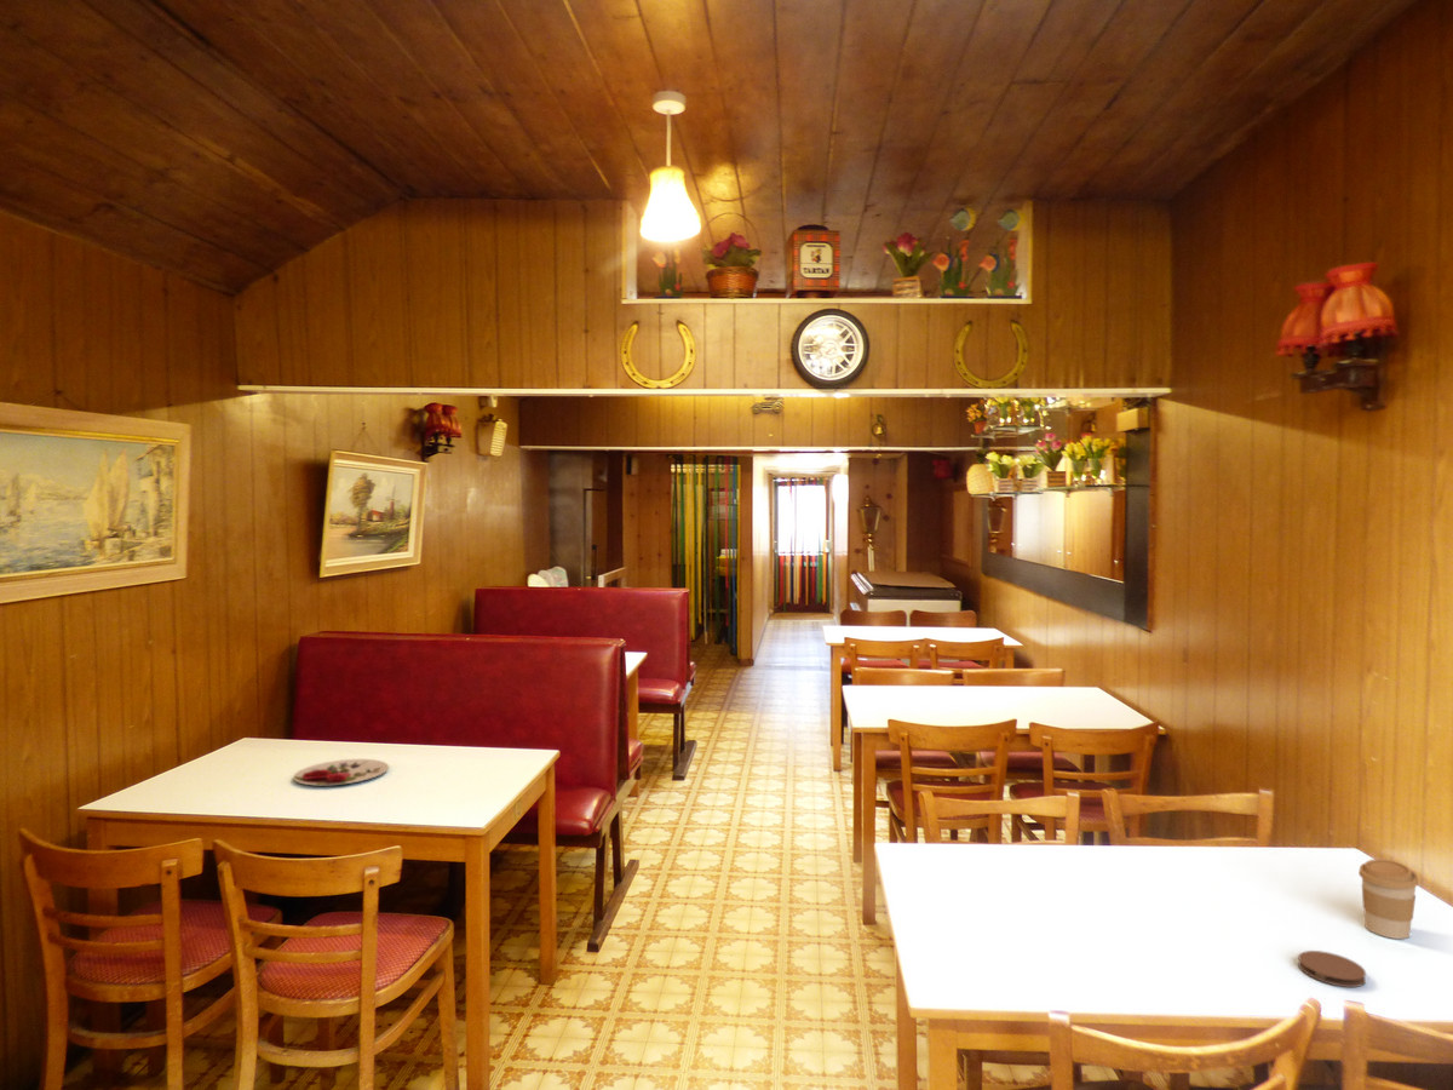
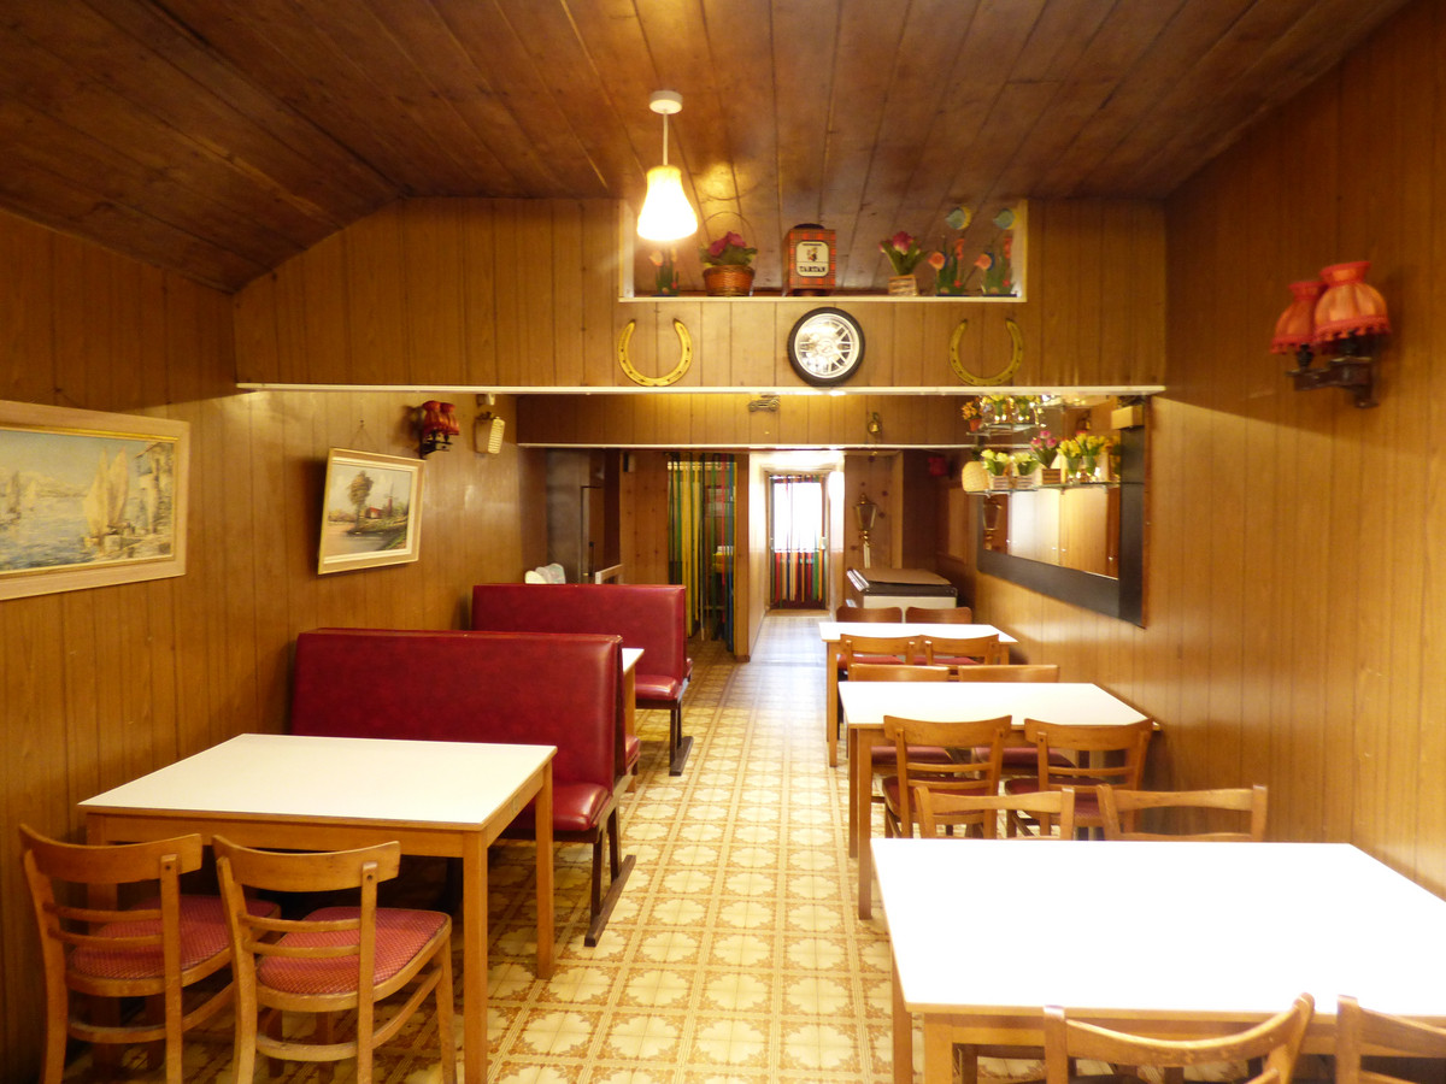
- plate (341, 770)
- coffee cup (1388, 897)
- coaster (1331, 968)
